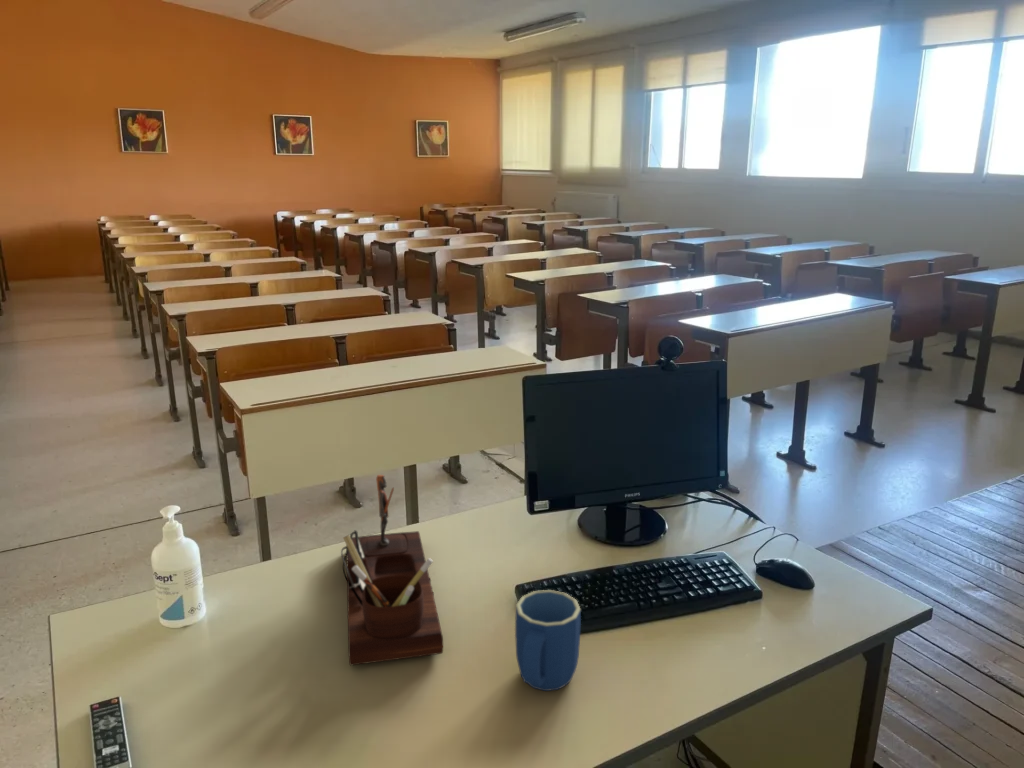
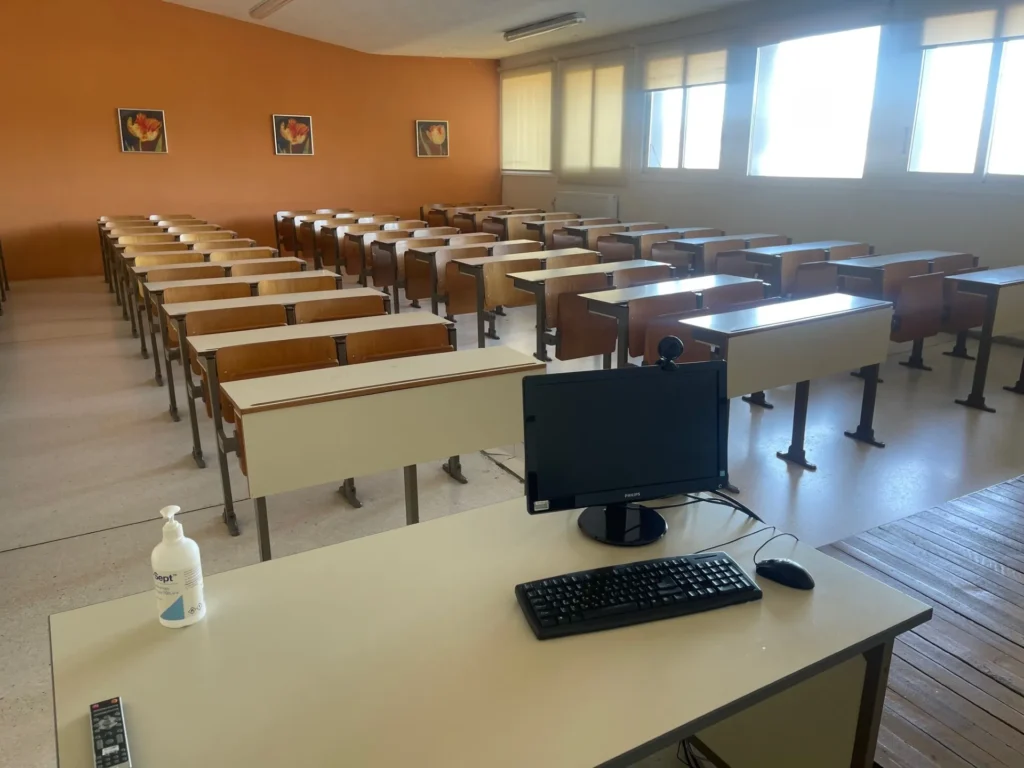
- mug (545, 645)
- desk organizer (386, 557)
